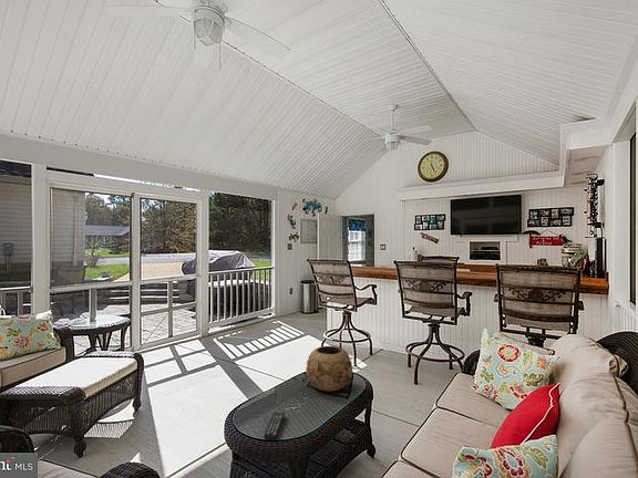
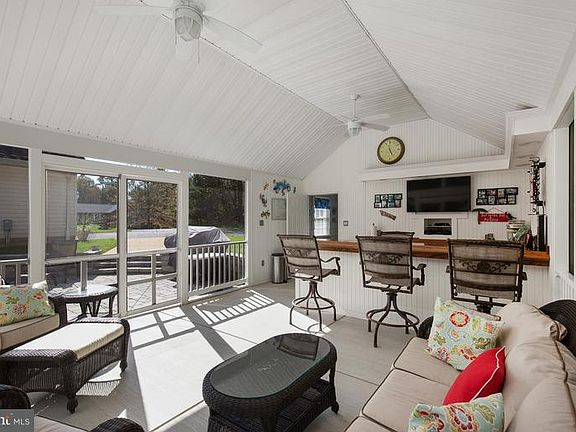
- remote control (275, 424)
- decorative bowl (329, 367)
